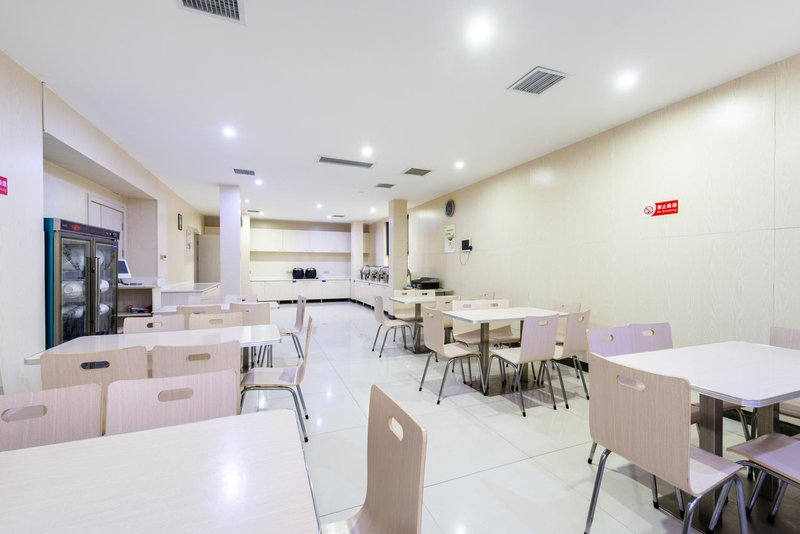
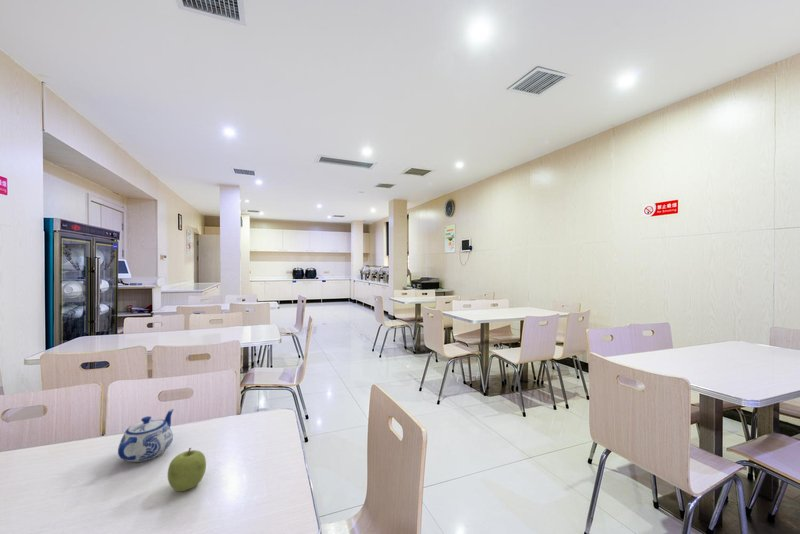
+ fruit (187, 468)
+ teapot (149, 433)
